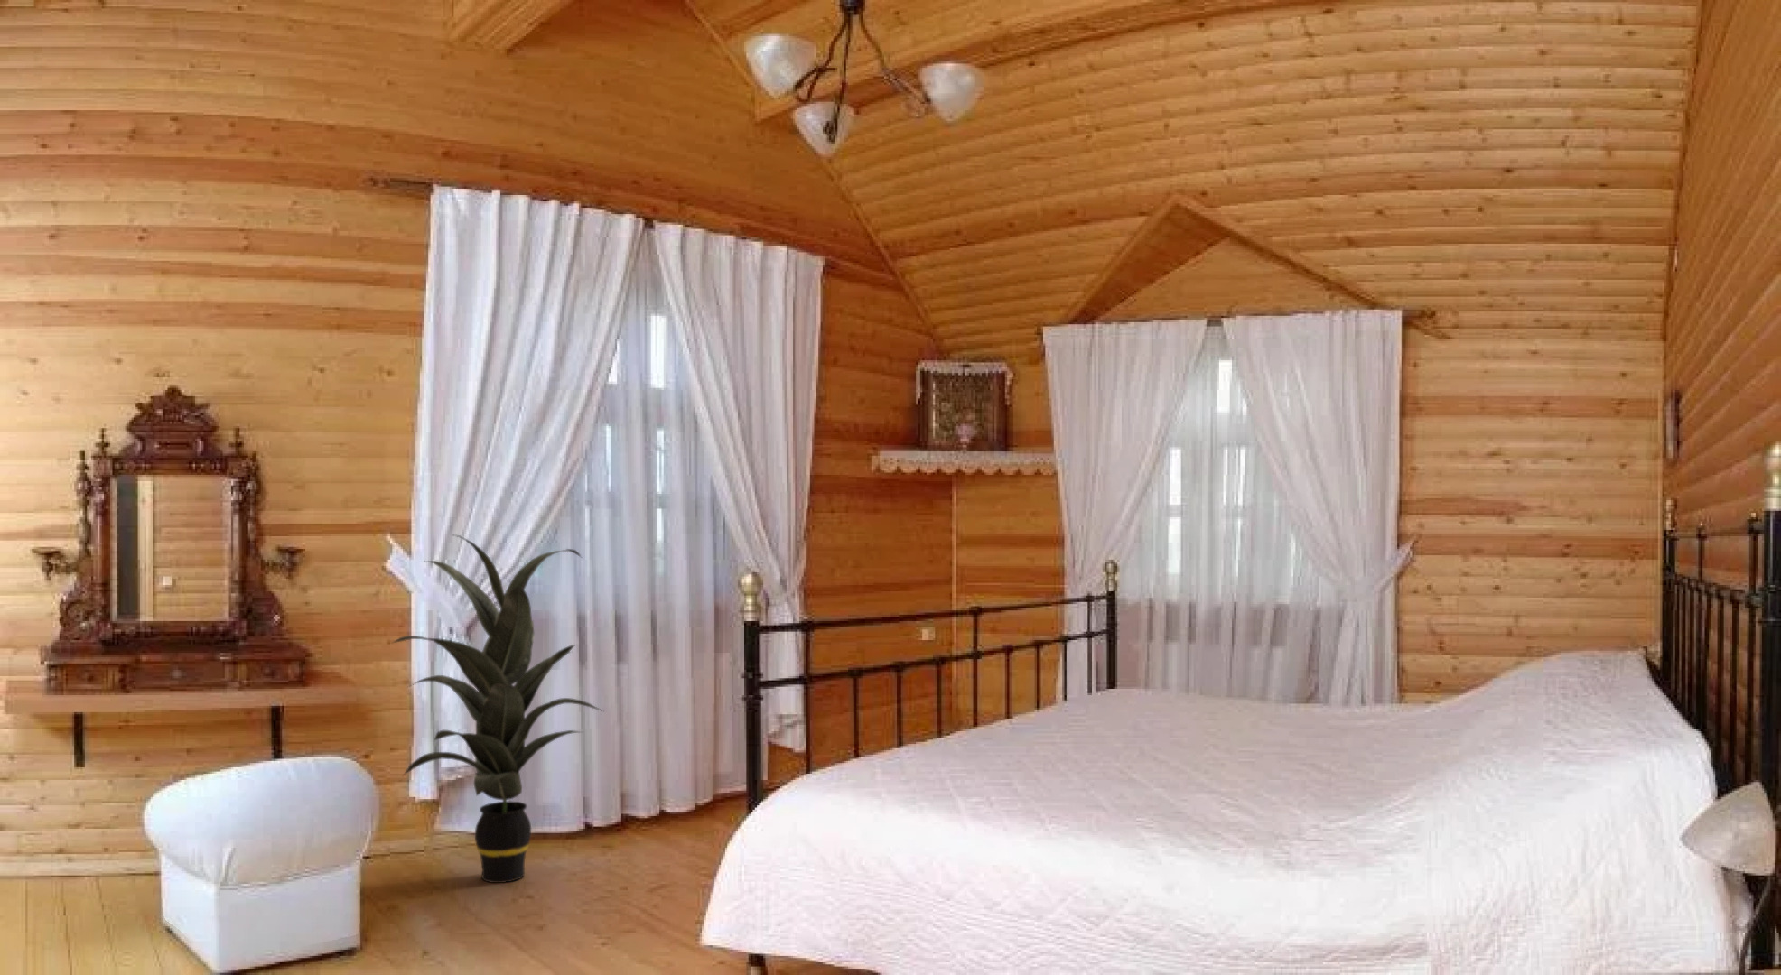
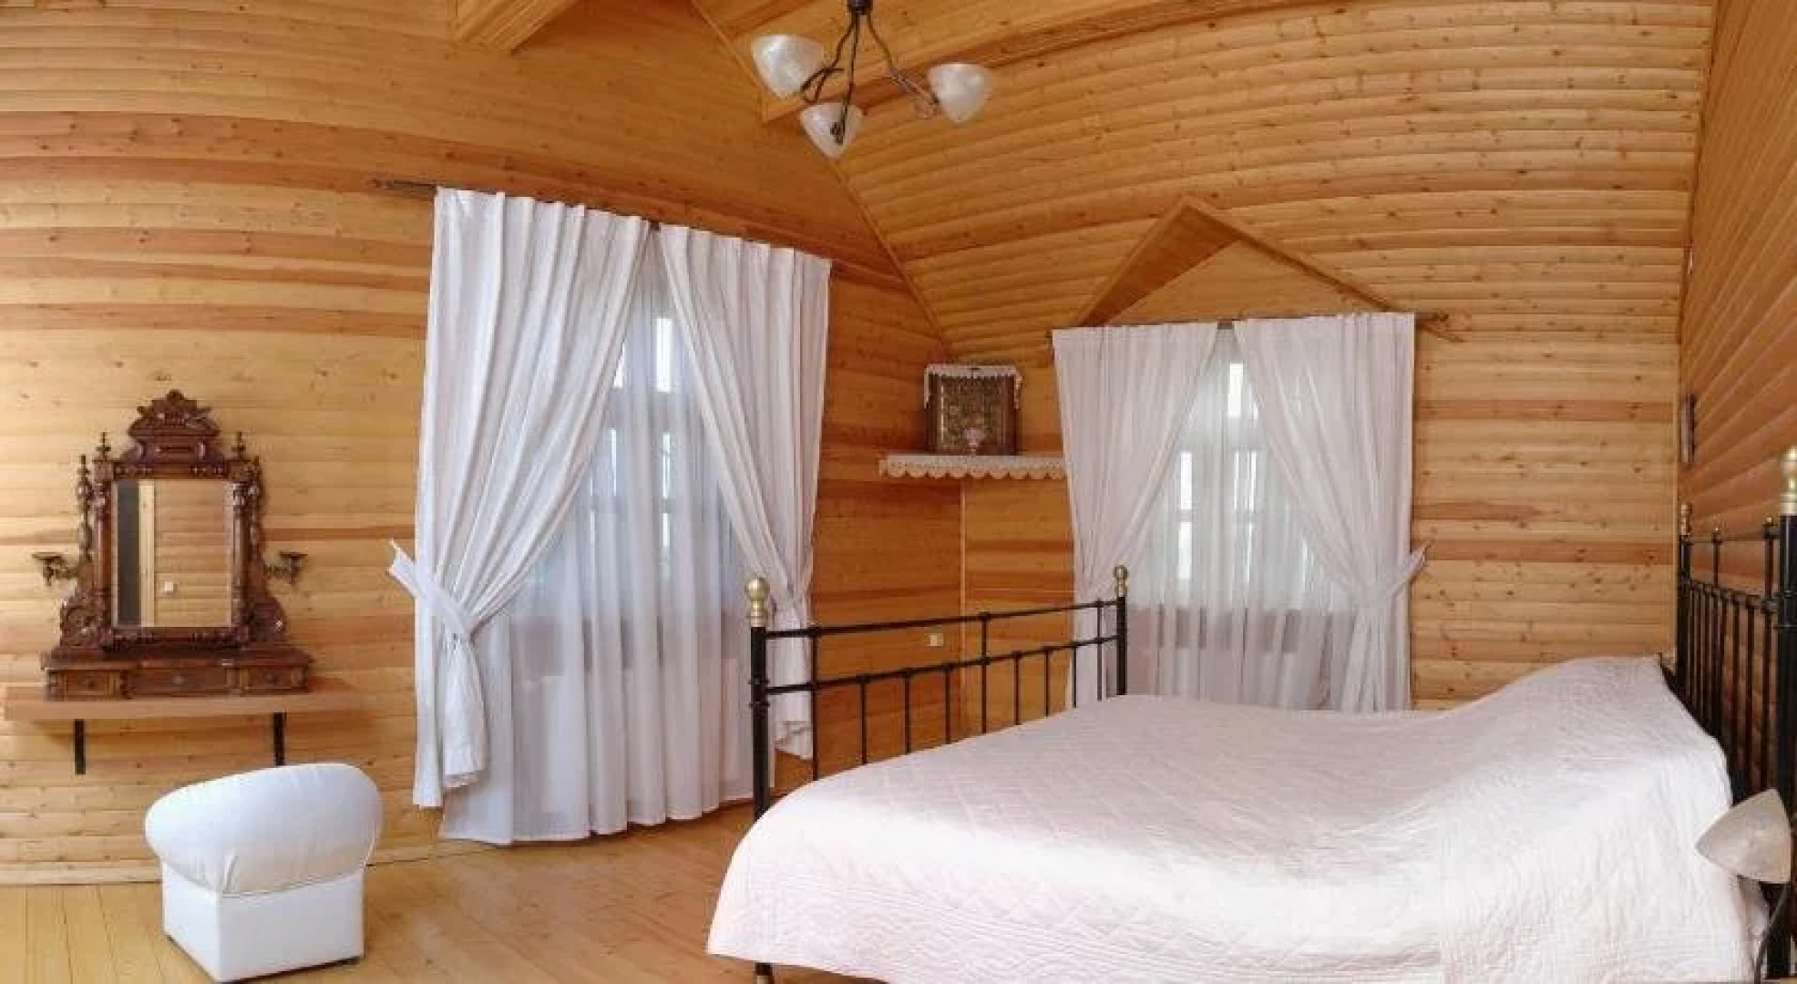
- indoor plant (490, 705)
